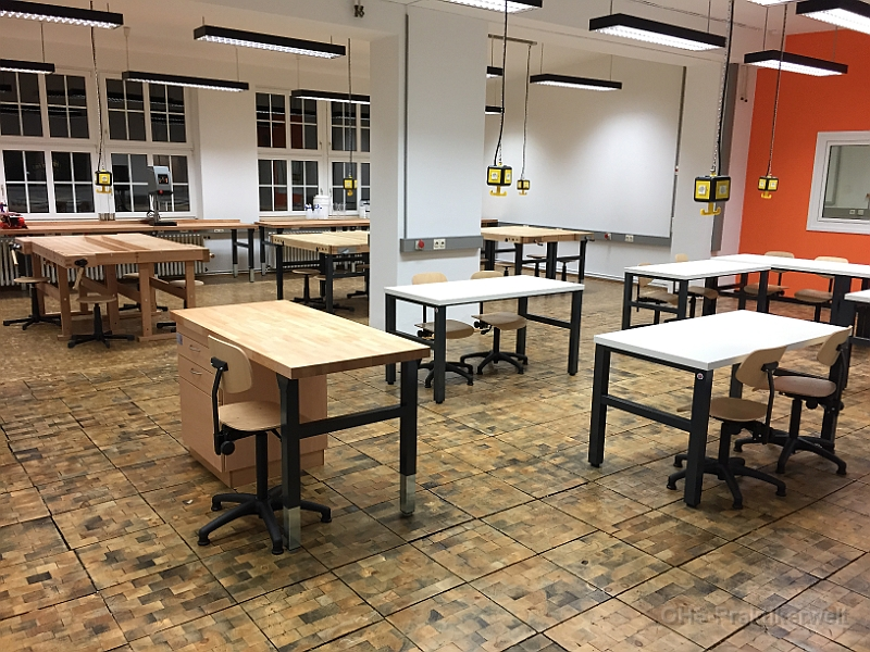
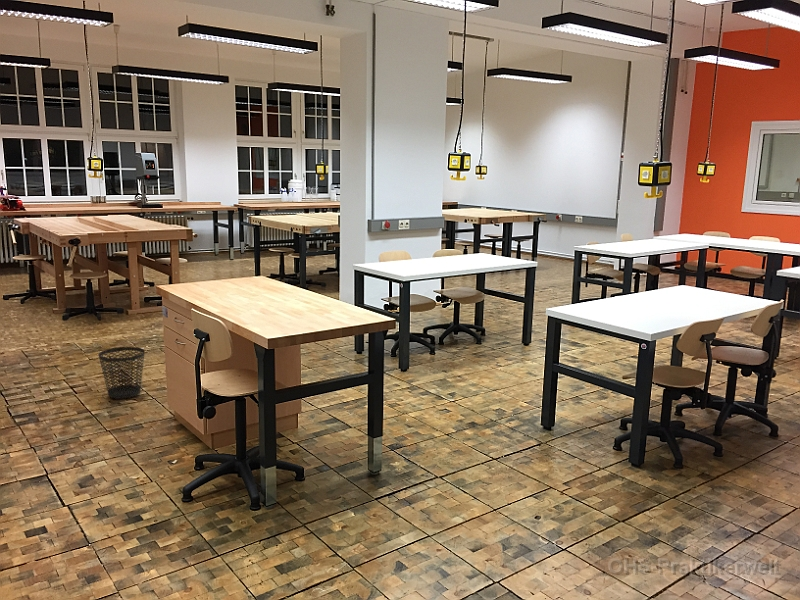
+ wastebasket (123, 373)
